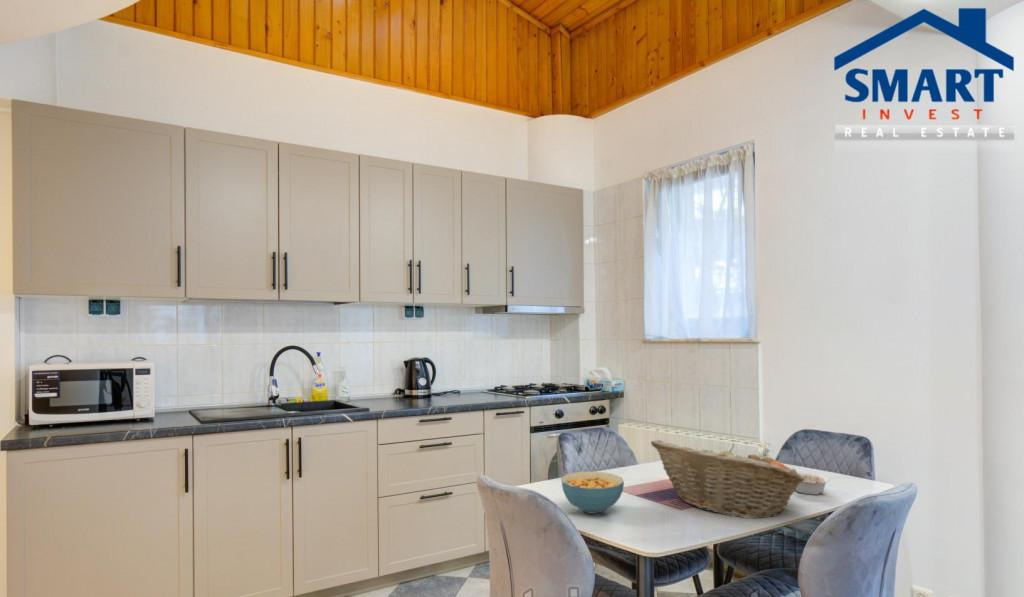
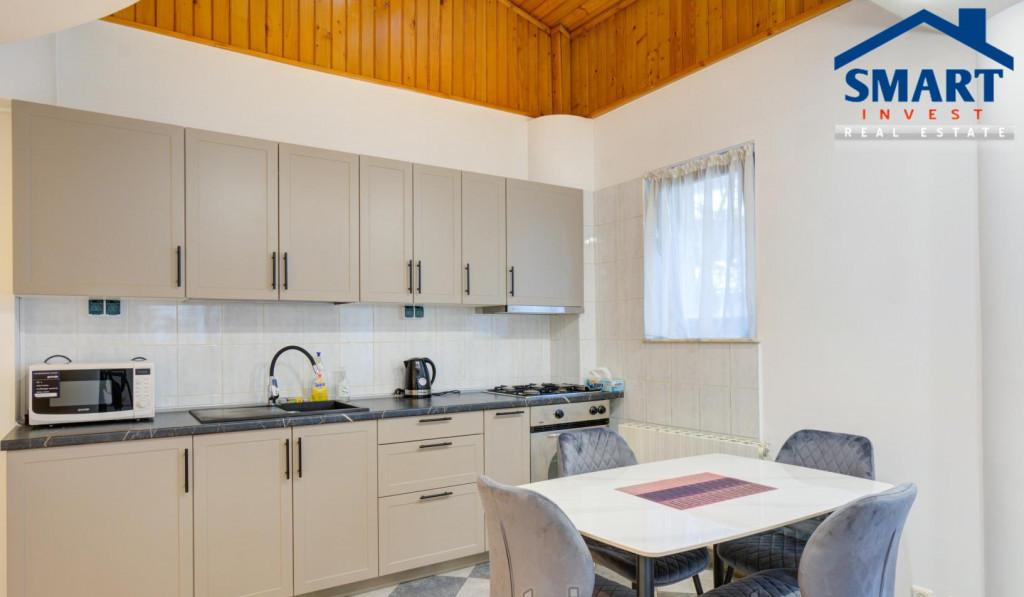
- fruit basket (724, 471)
- cereal bowl (592, 495)
- legume (809, 483)
